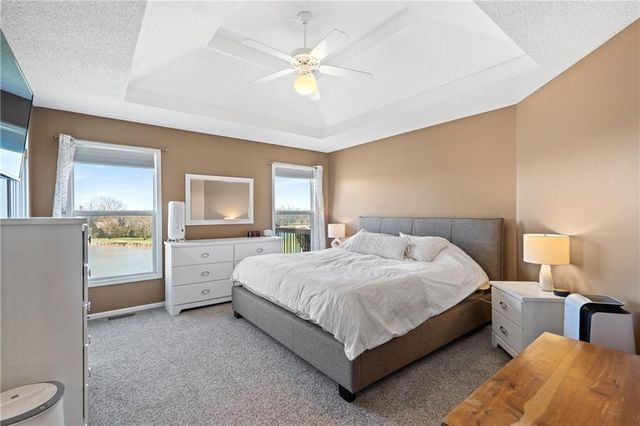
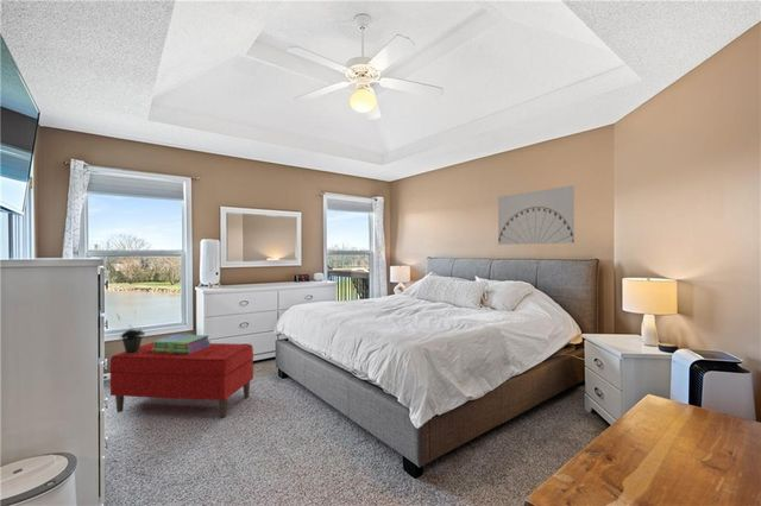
+ stack of books (182, 343)
+ potted plant (131, 331)
+ bench (185, 377)
+ wall art (533, 217)
